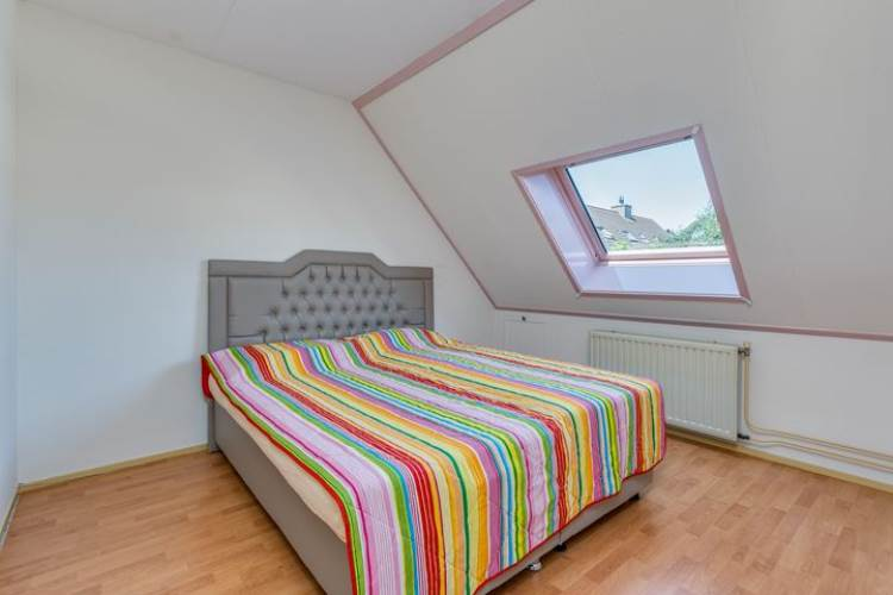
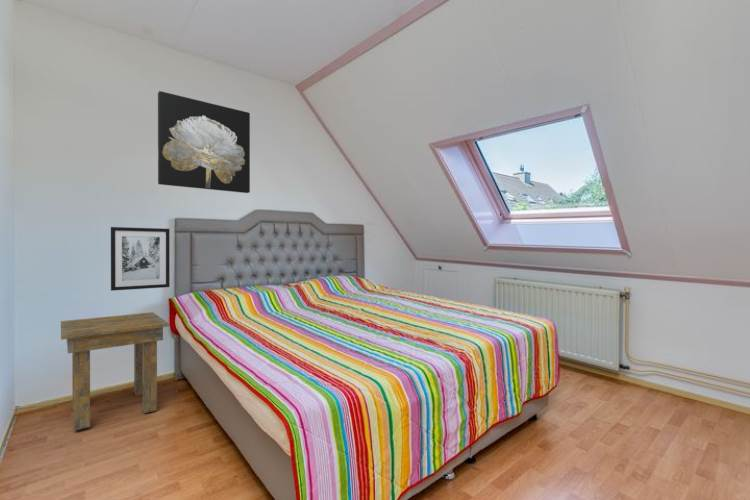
+ wall art (141, 258)
+ wall art (206, 146)
+ side table (110, 347)
